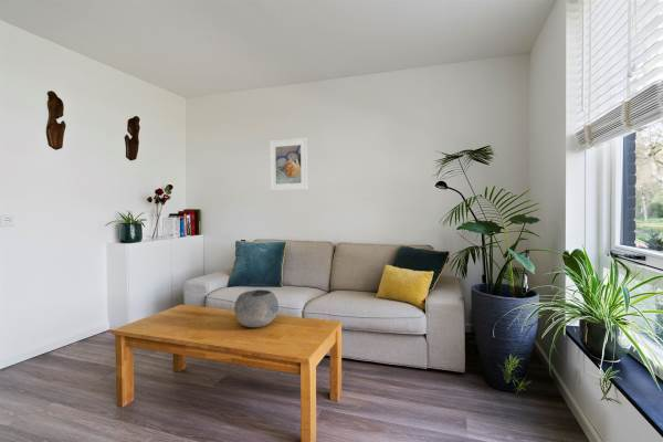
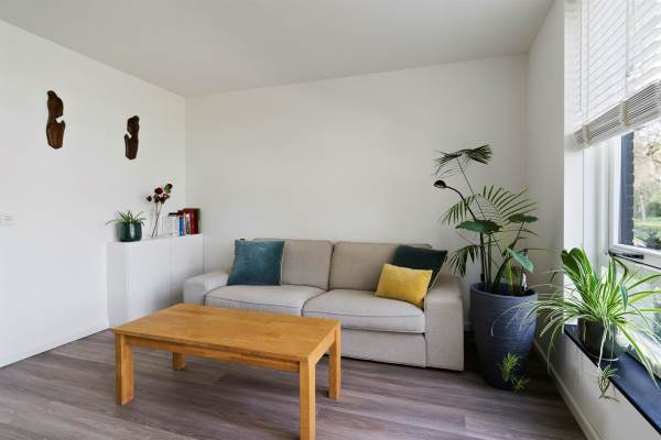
- bowl (256, 308)
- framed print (288, 165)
